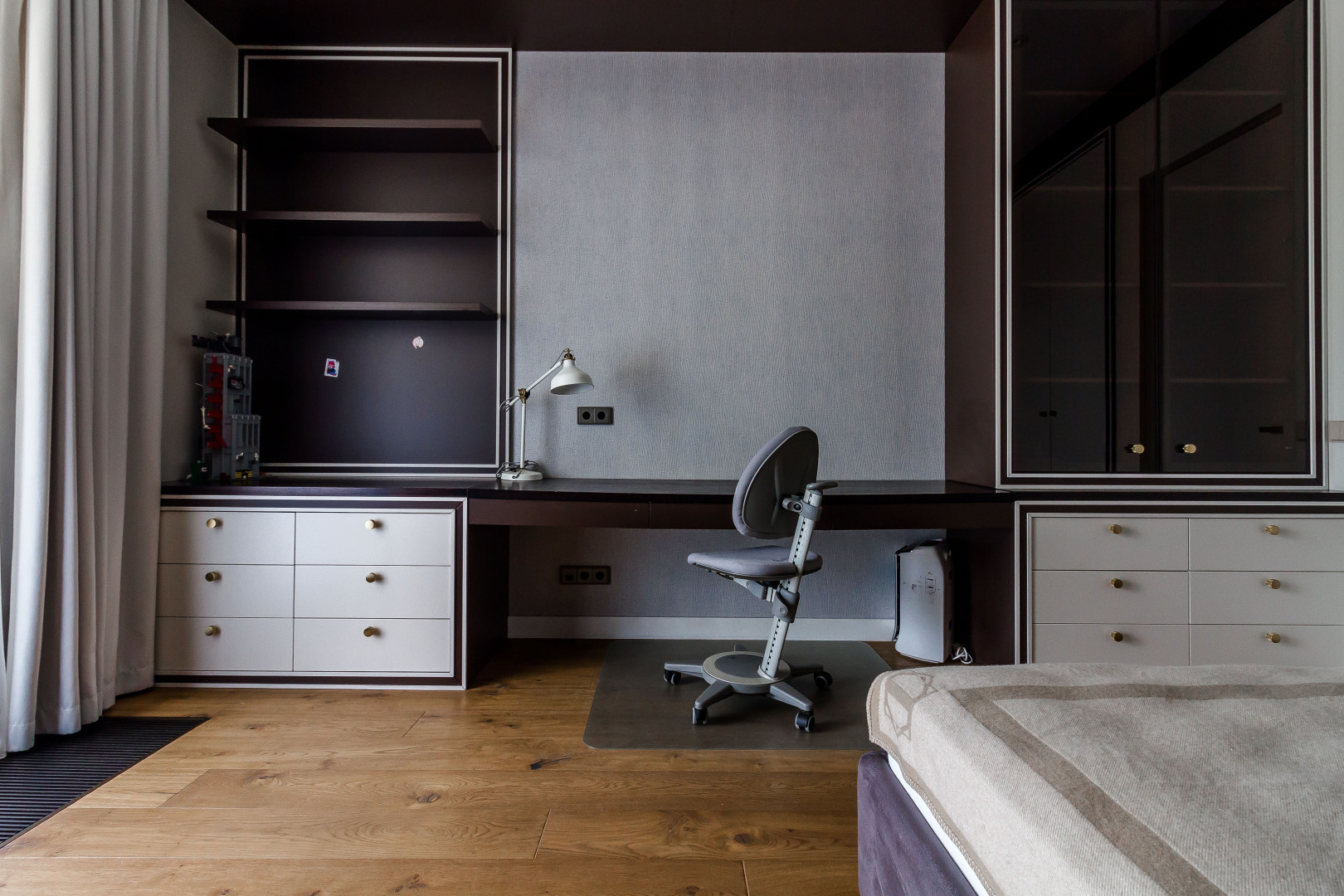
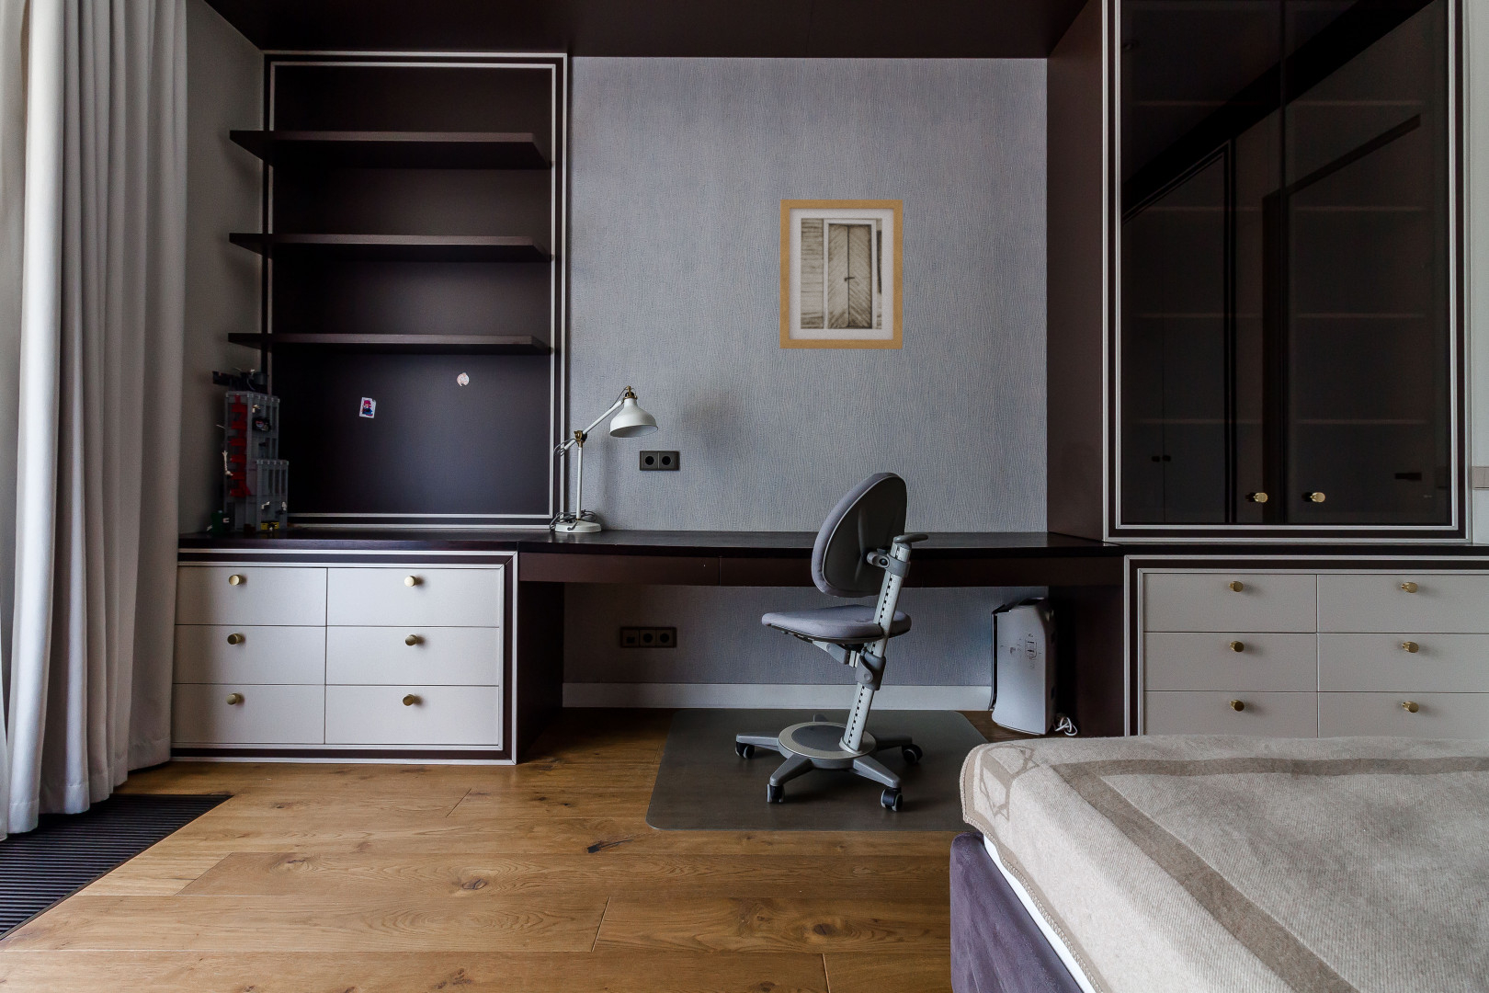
+ wall art (841, 274)
